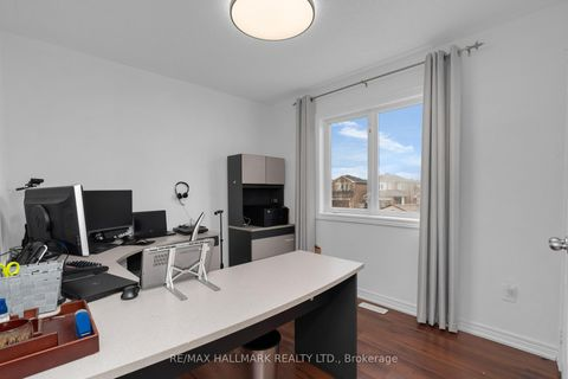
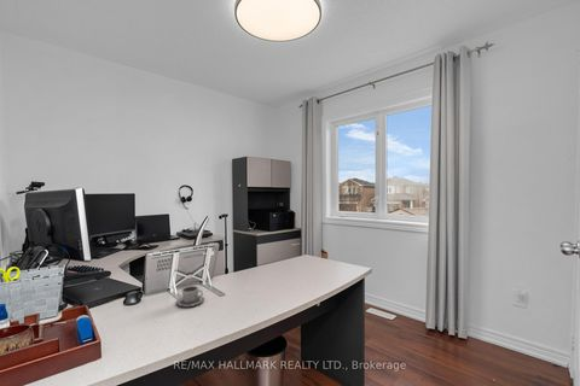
+ cup (190, 296)
